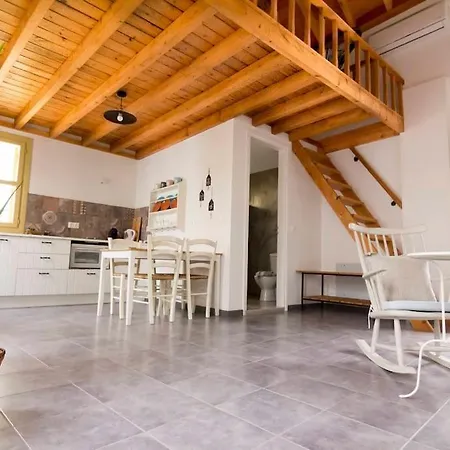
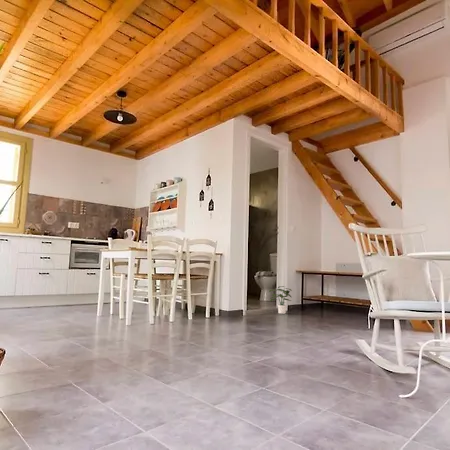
+ potted plant (281, 299)
